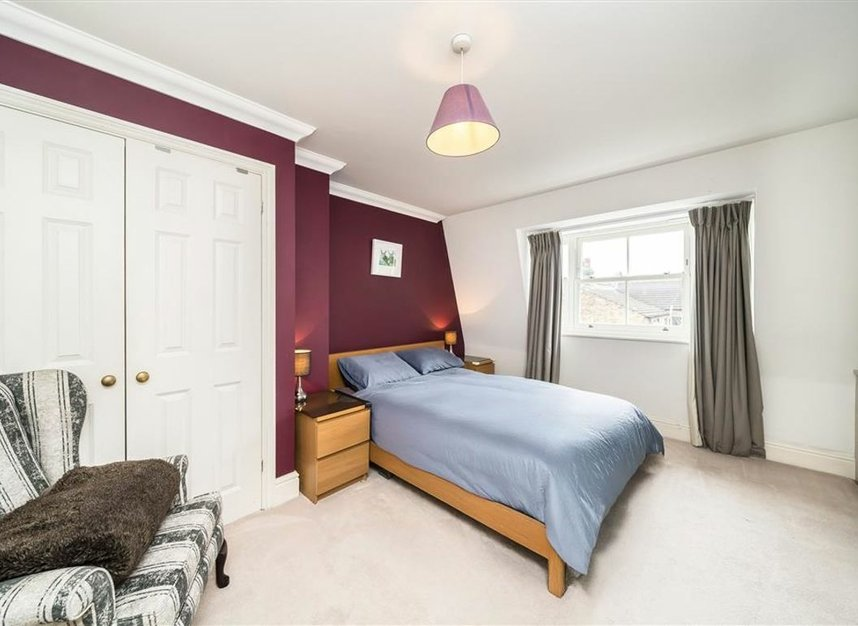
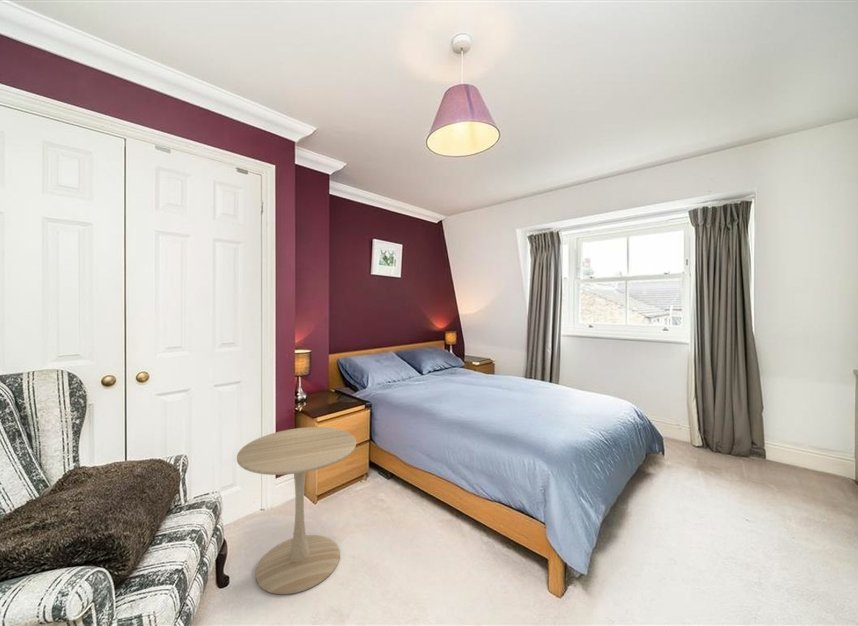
+ side table (299, 504)
